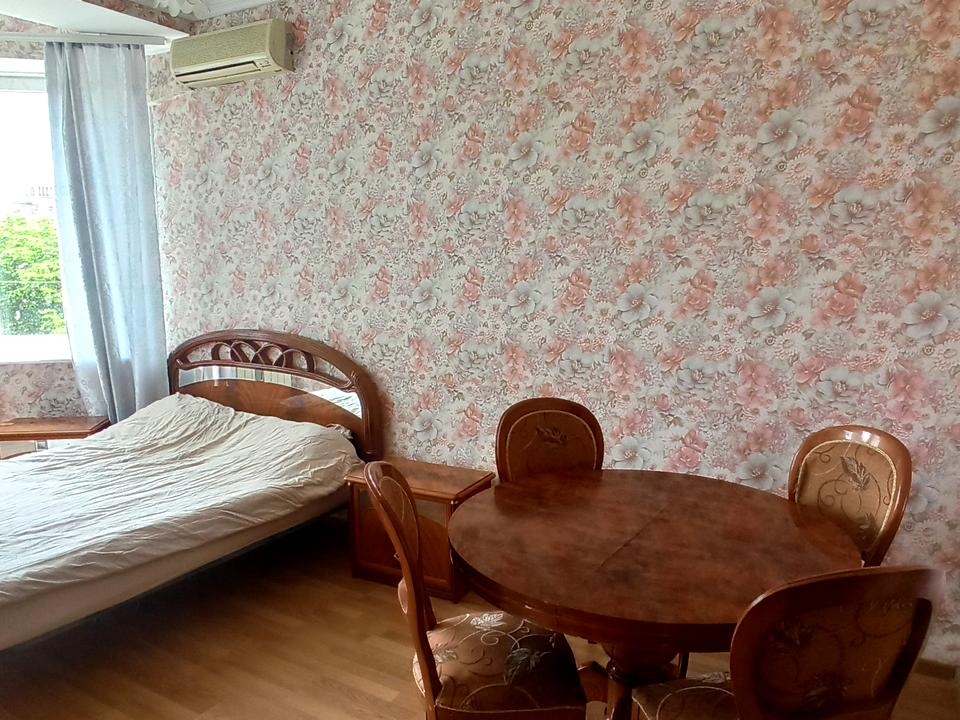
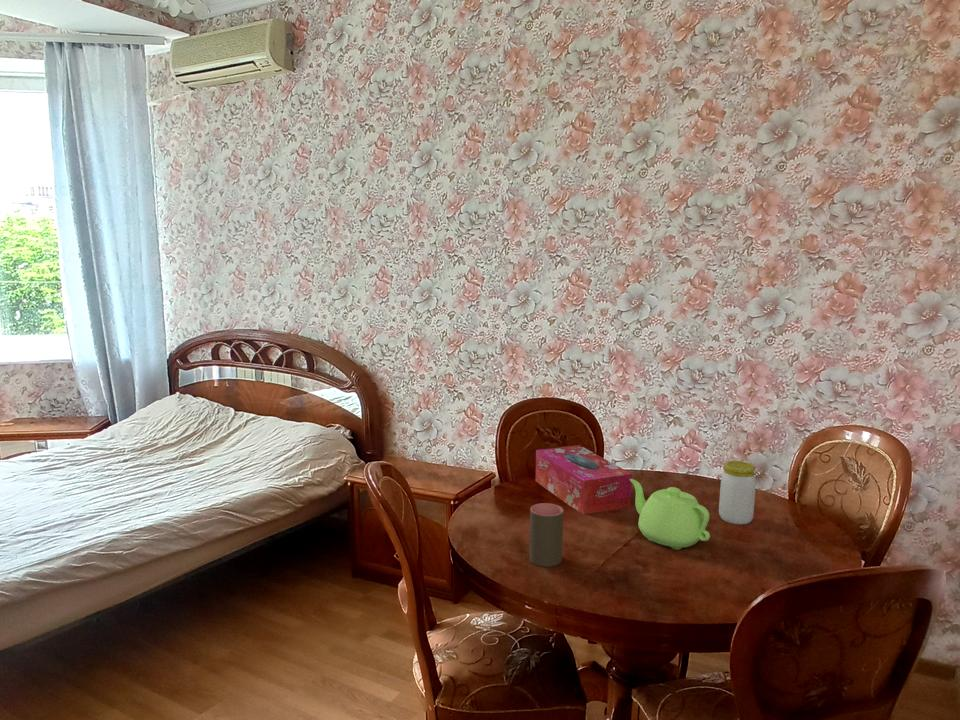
+ tissue box (581, 477)
+ cup (546, 534)
+ teapot (668, 512)
+ jar (737, 492)
